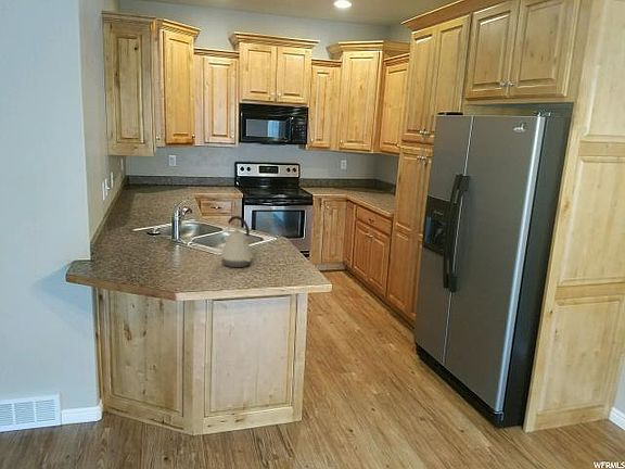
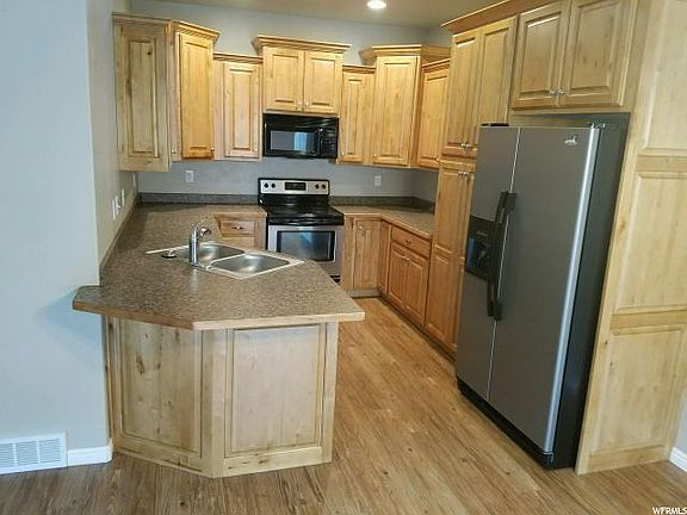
- kettle (235, 240)
